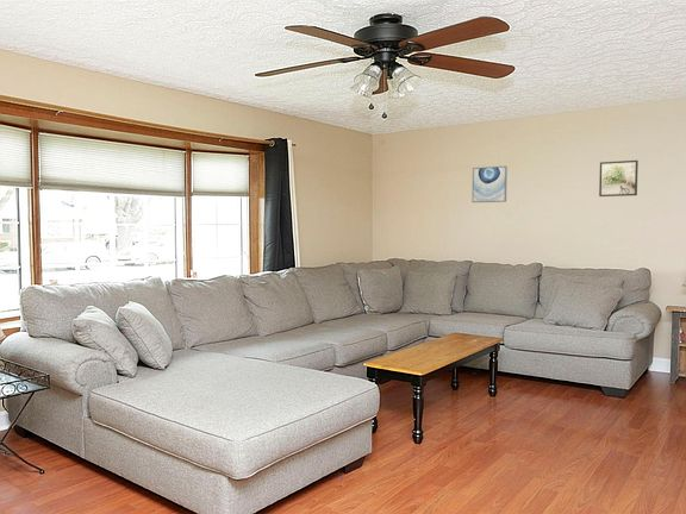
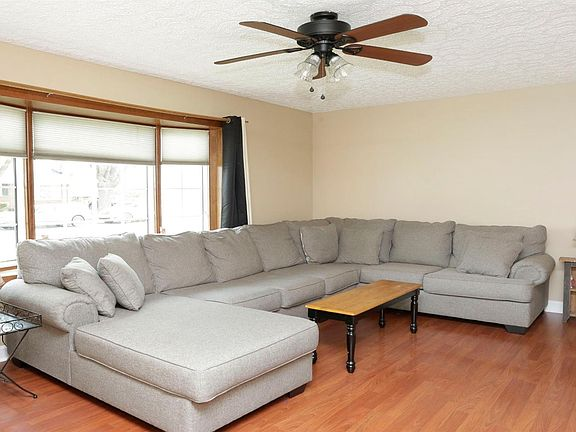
- wall art (488, 184)
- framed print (618, 178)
